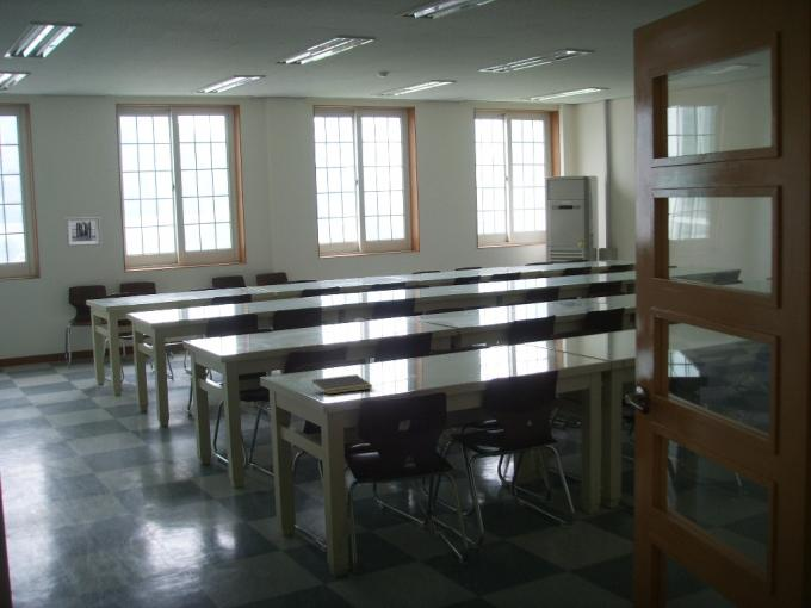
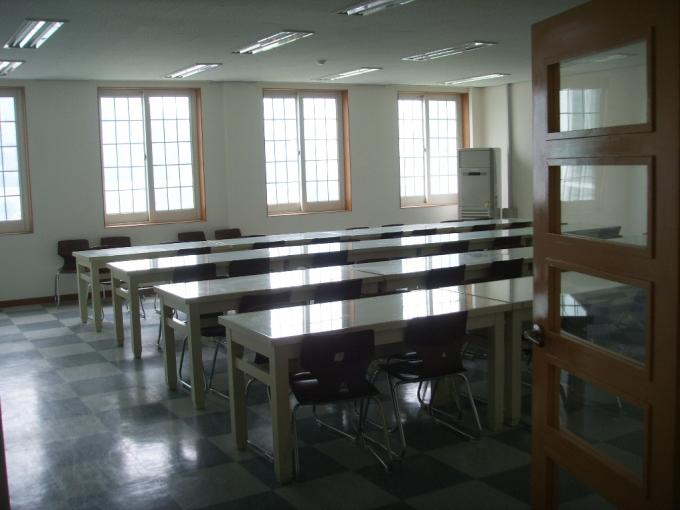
- notepad (342, 384)
- wall art (83, 231)
